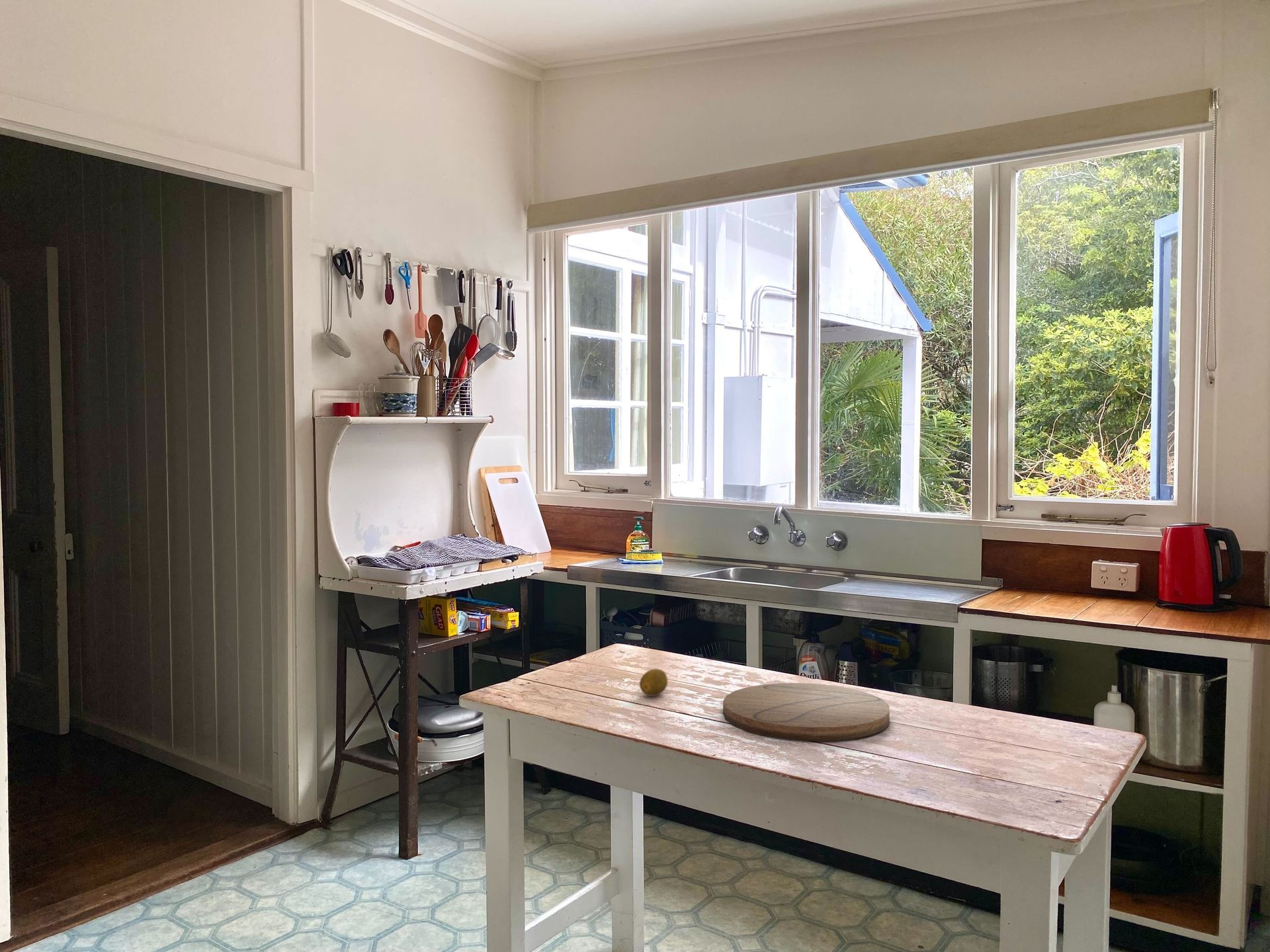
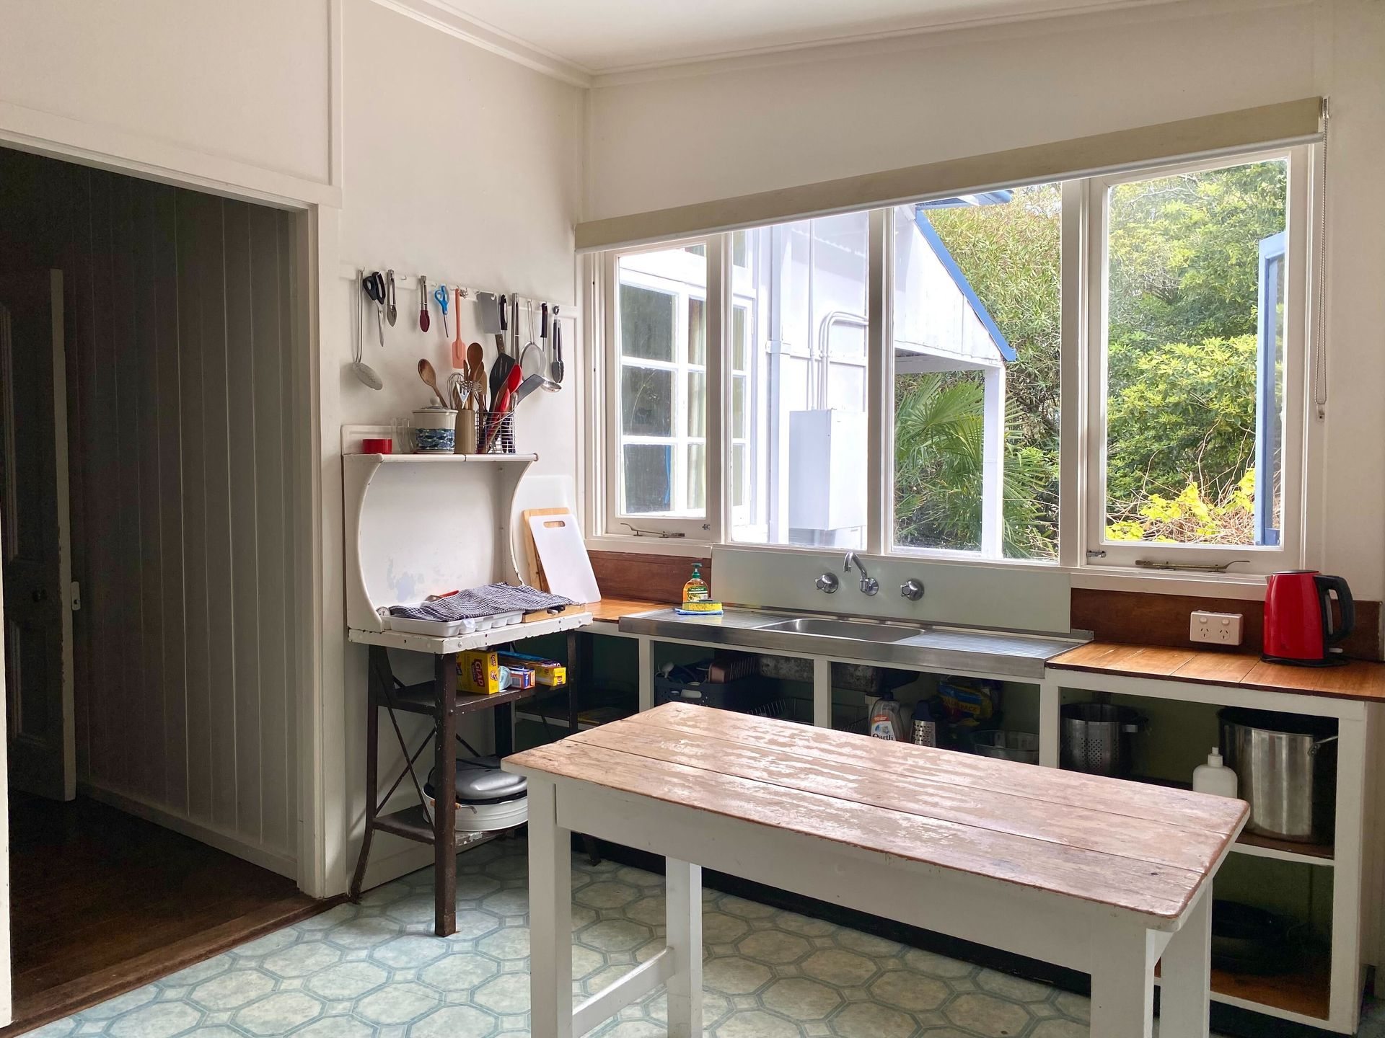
- fruit (654, 682)
- cutting board (805, 709)
